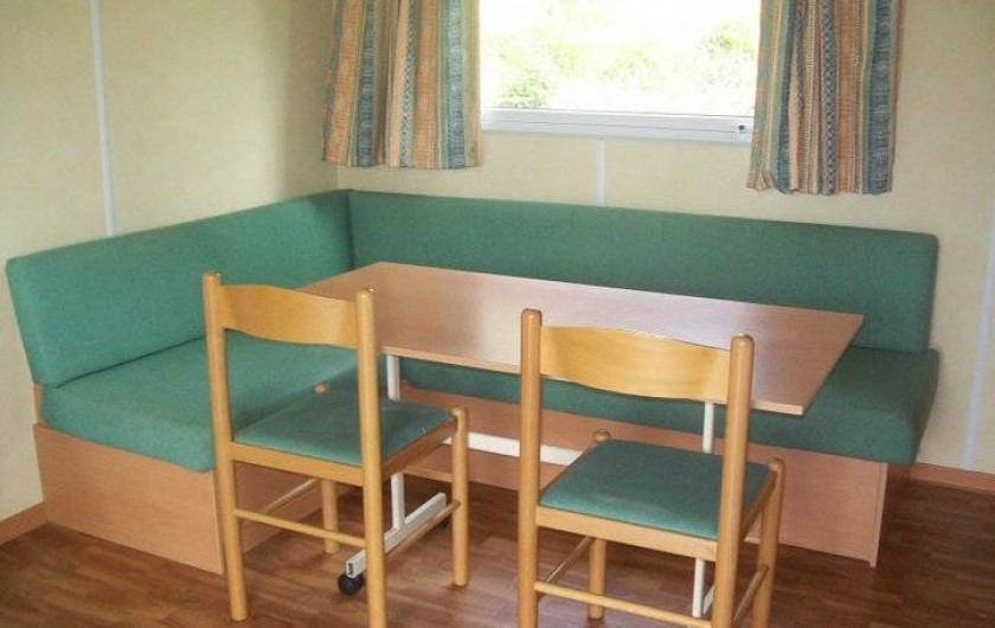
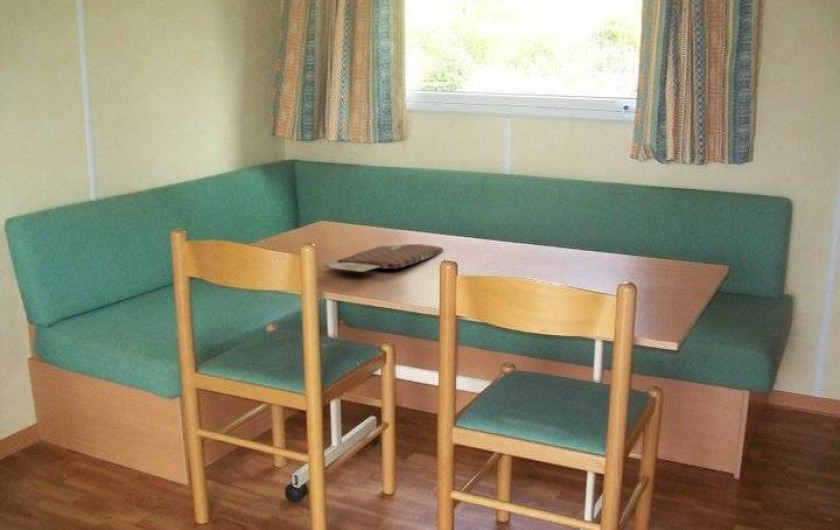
+ placemat (380, 256)
